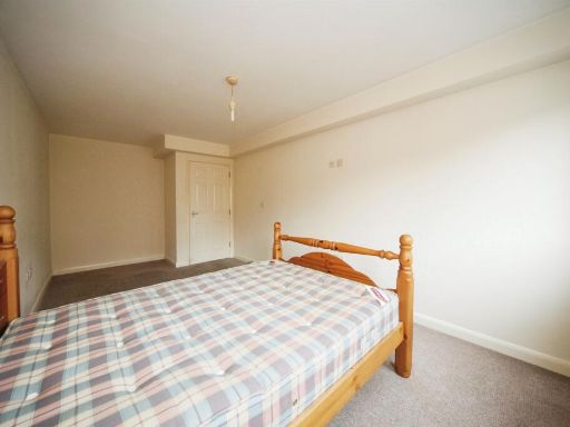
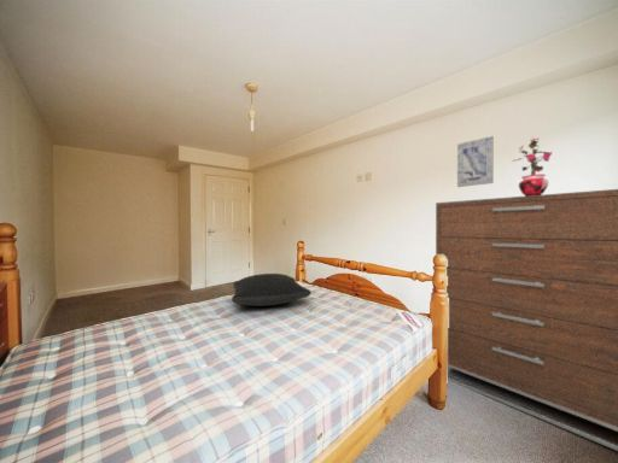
+ dresser (523, 295)
+ potted plant (531, 168)
+ pillow (268, 288)
+ wall art (474, 163)
